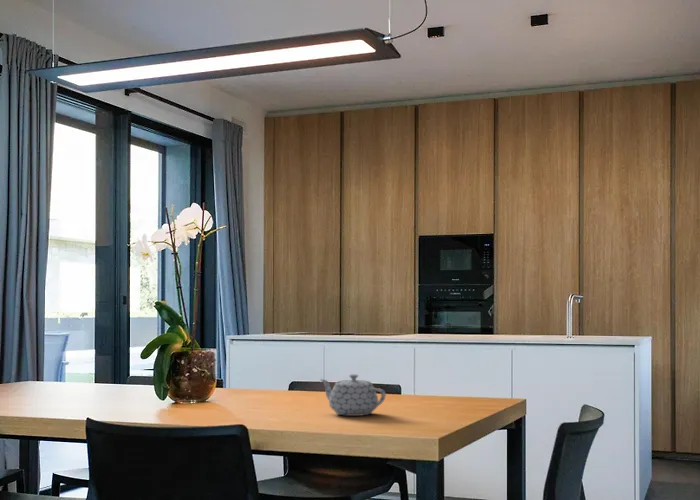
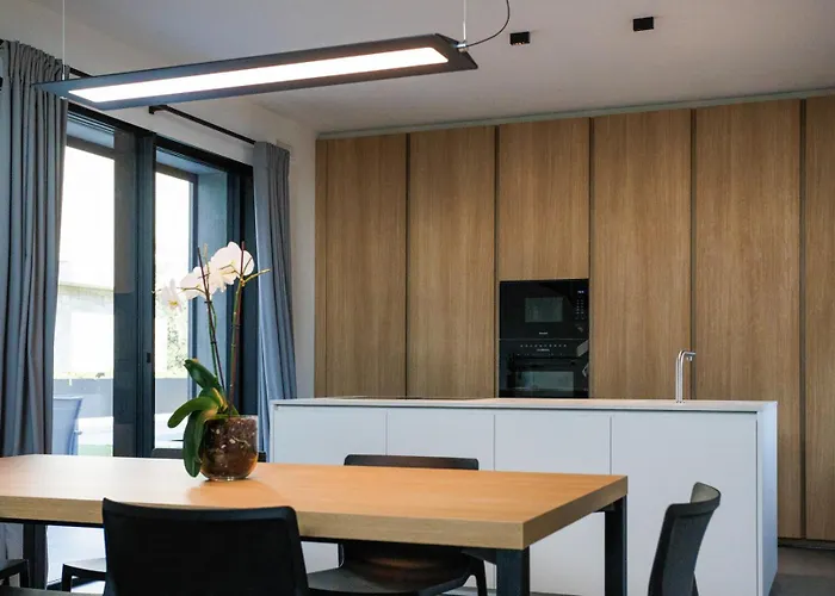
- teapot (351, 393)
